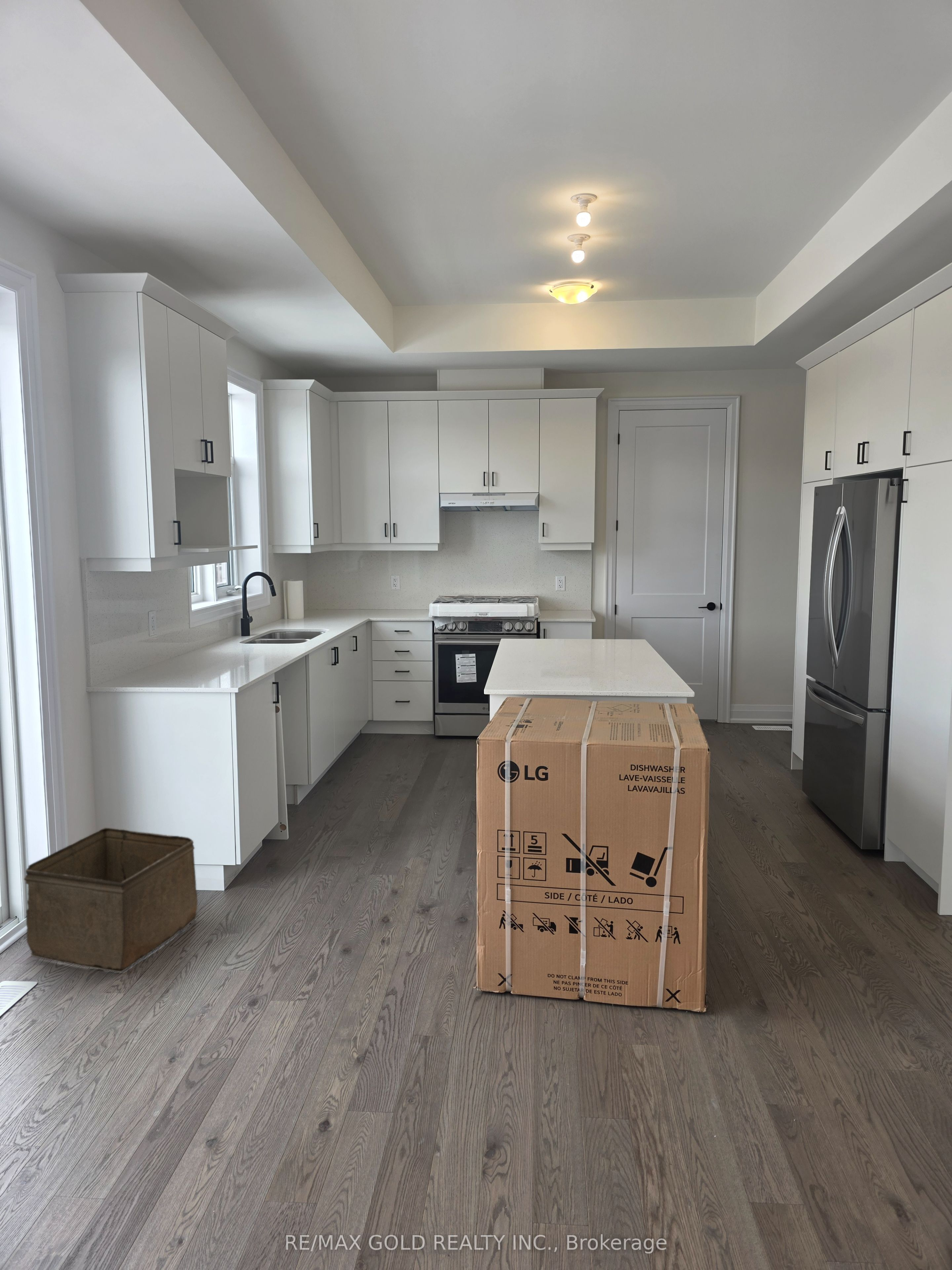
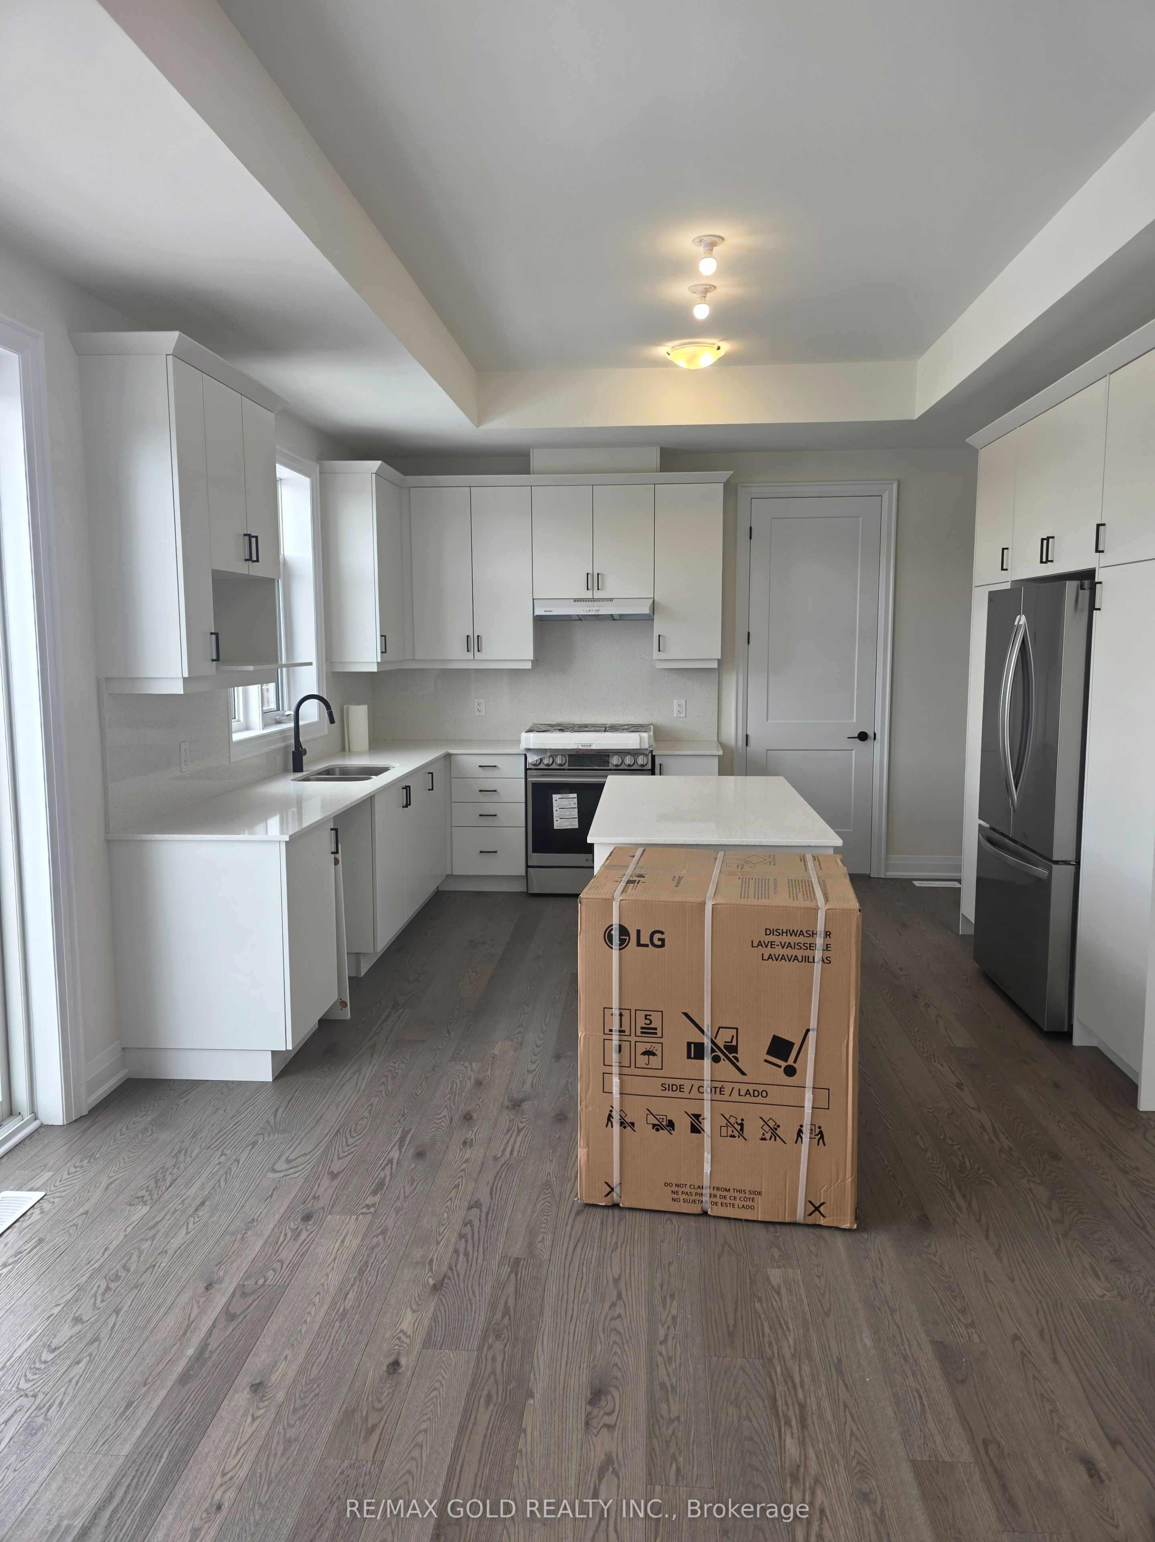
- storage bin (114, 894)
